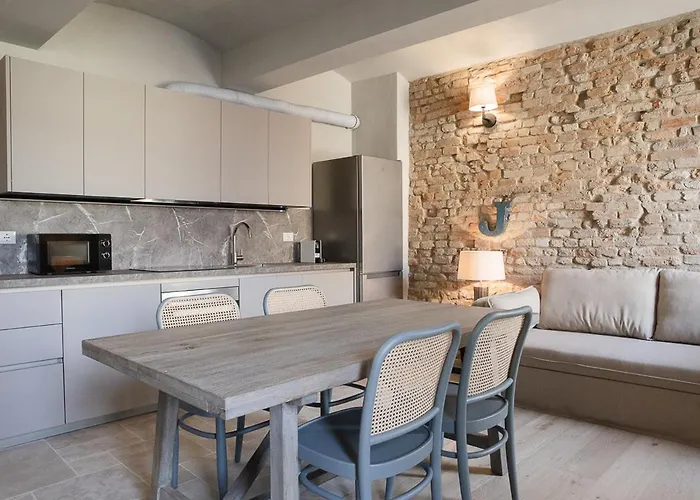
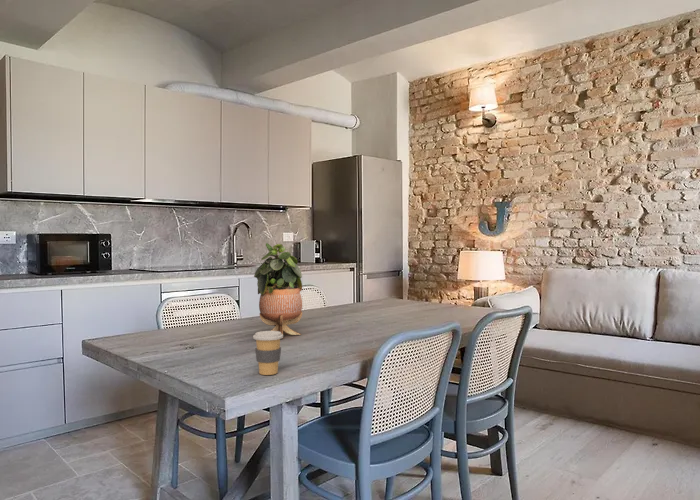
+ potted plant (279, 288)
+ coffee cup (268, 352)
